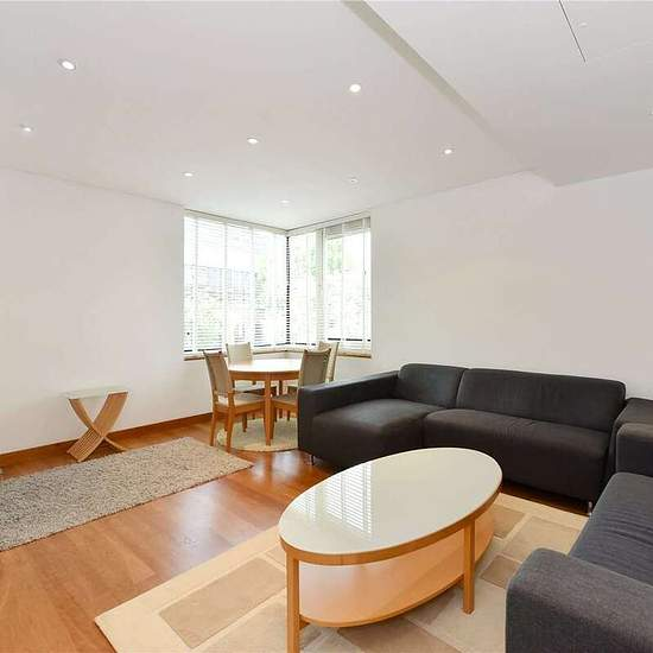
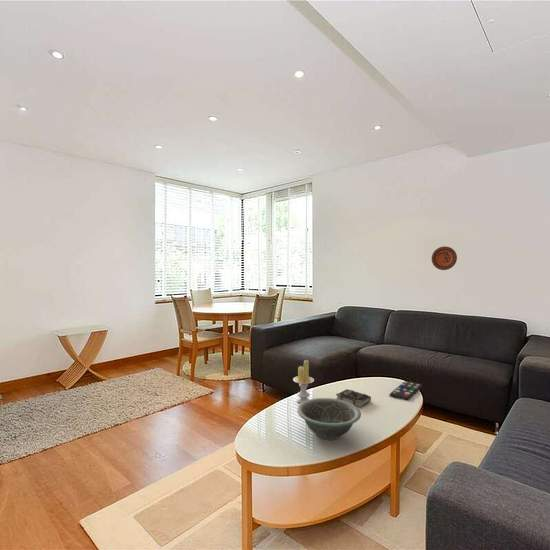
+ decorative bowl (328, 421)
+ remote control (406, 389)
+ decorative plate (444, 258)
+ book (353, 397)
+ candle (303, 381)
